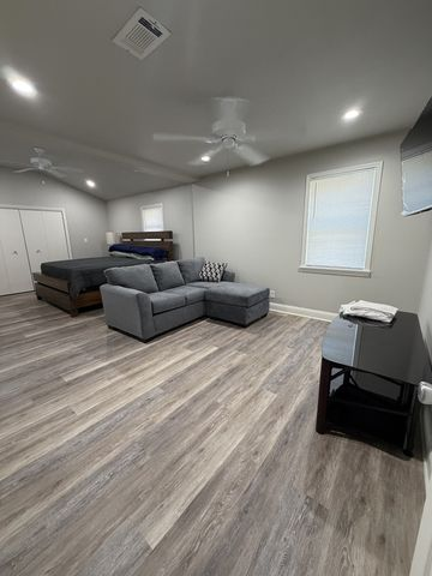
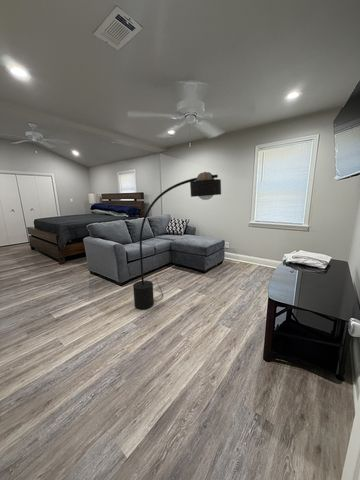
+ floor lamp (172, 258)
